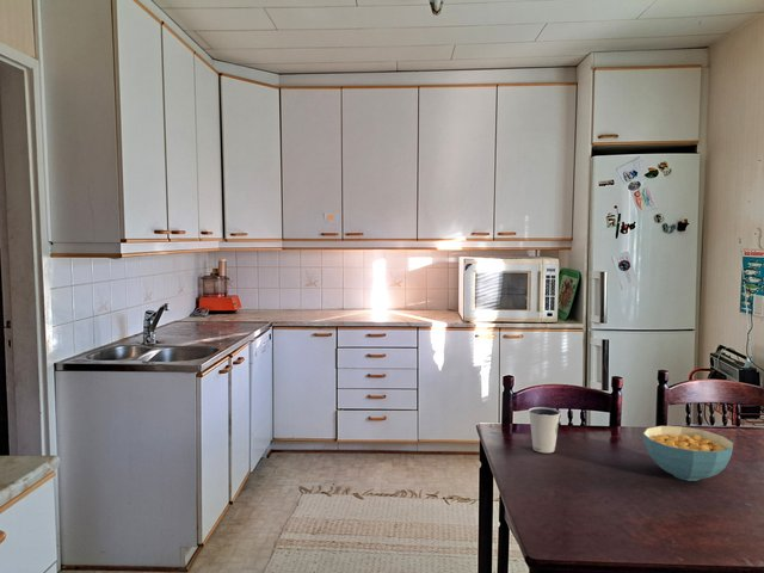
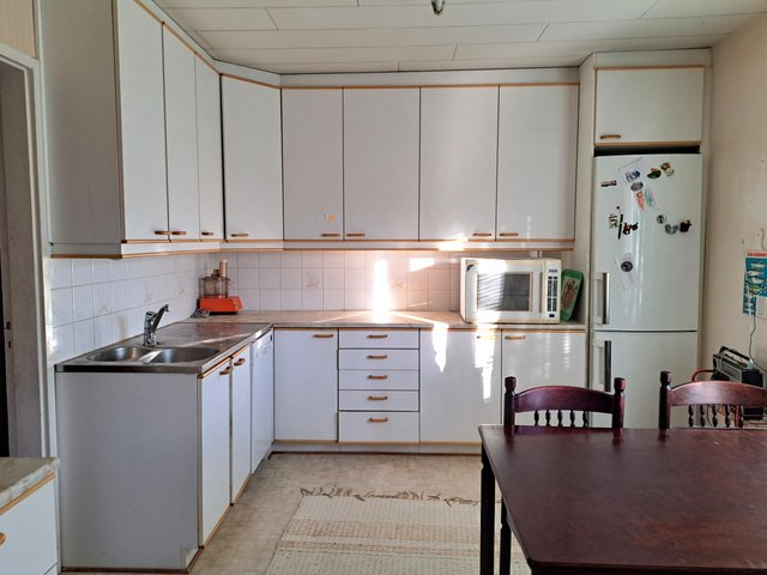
- cereal bowl (686, 456)
- dixie cup (543, 430)
